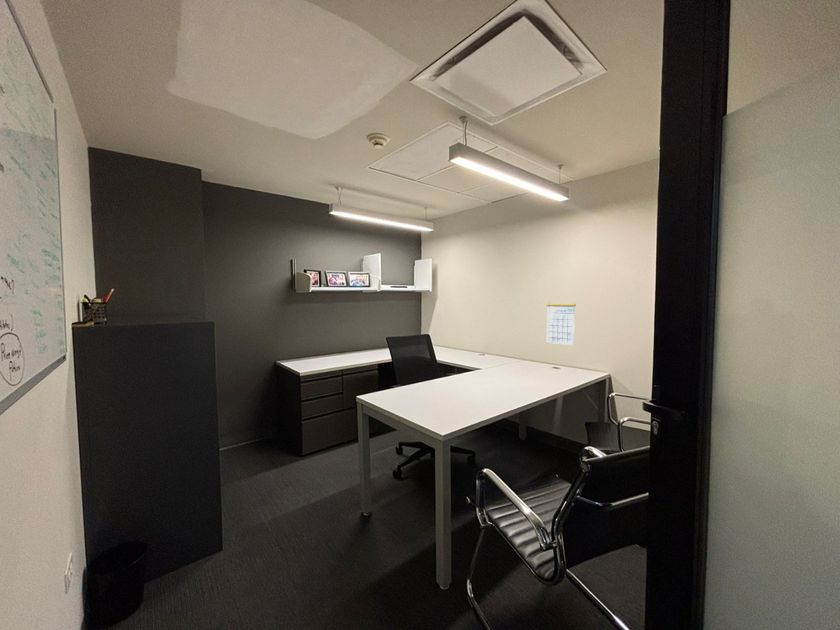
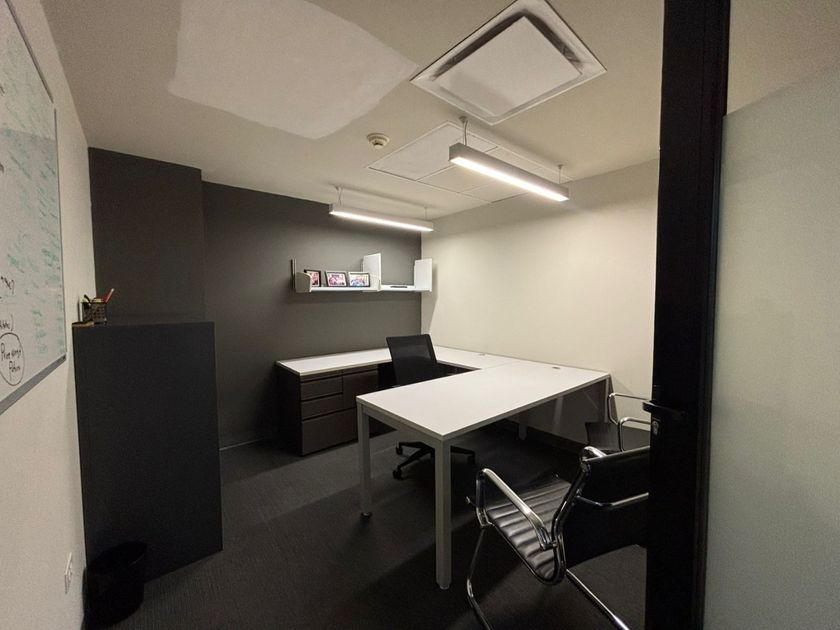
- calendar (560, 319)
